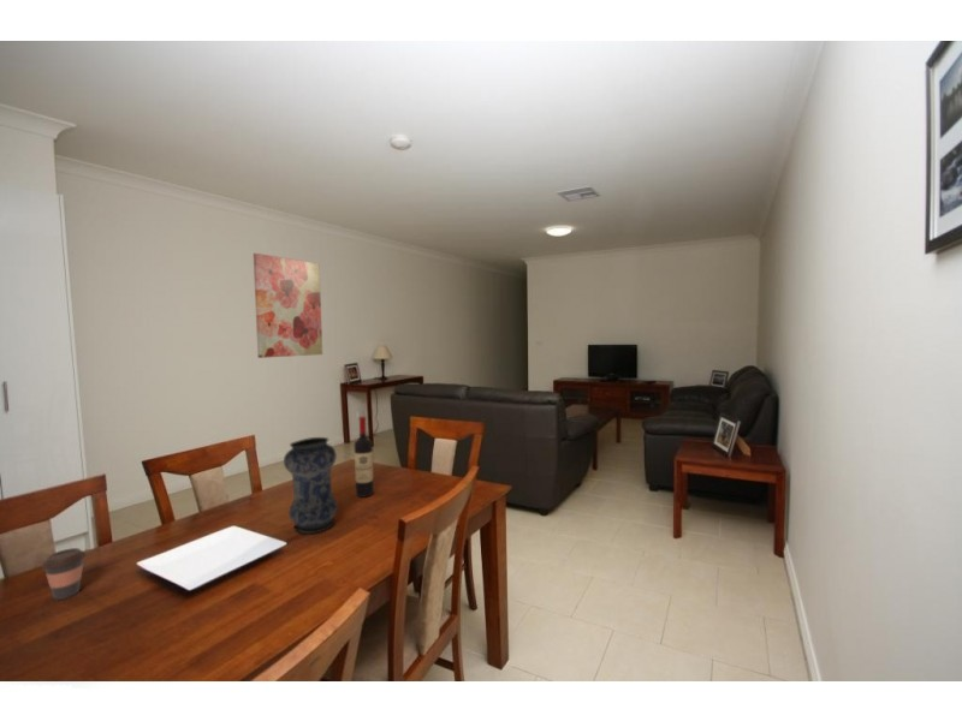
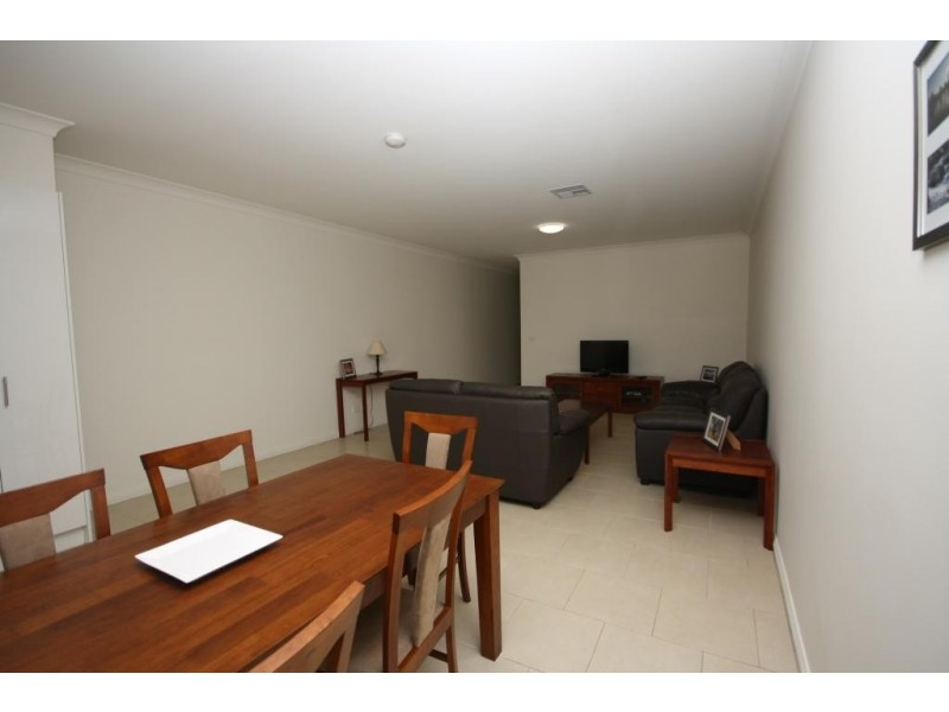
- coffee cup (65, 574)
- vase (311, 483)
- wine bottle (363, 455)
- wall art (290, 308)
